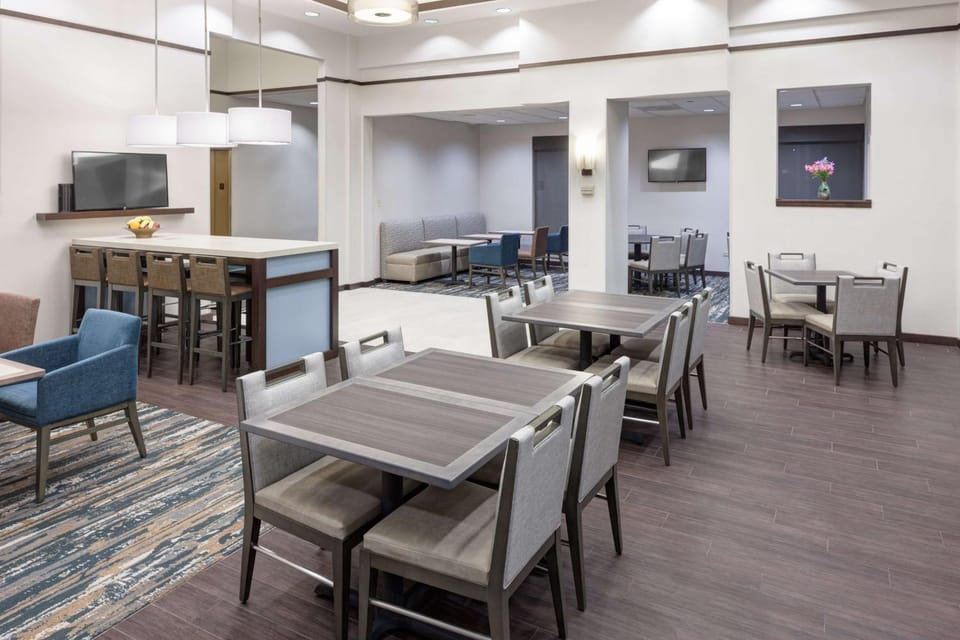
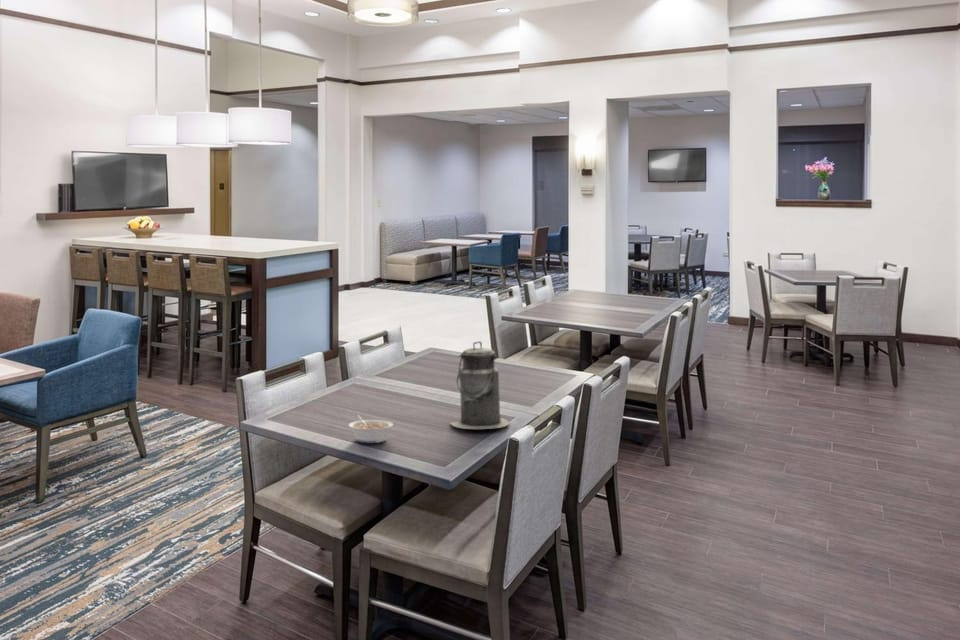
+ canister (479, 383)
+ legume (369, 430)
